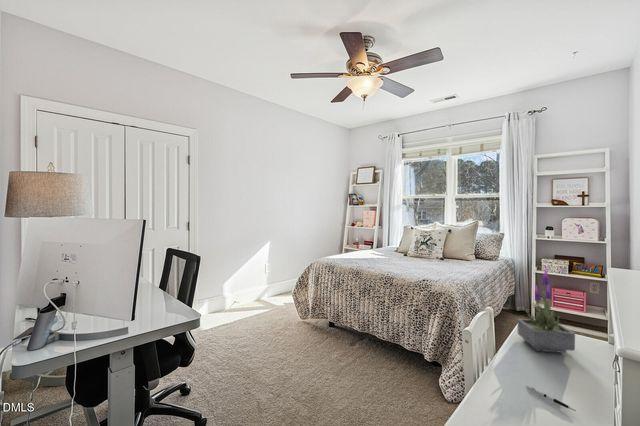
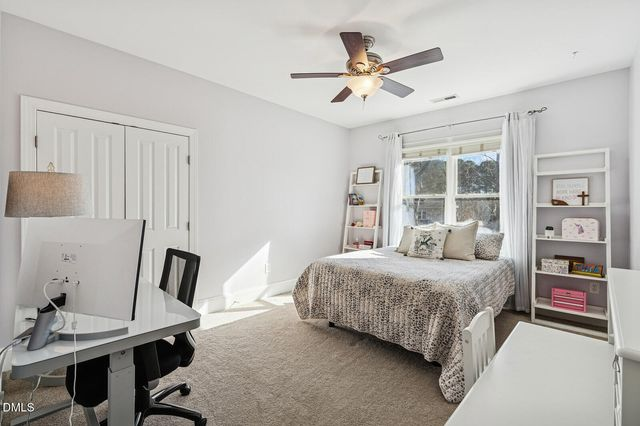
- pen (549, 397)
- potted plant (544, 306)
